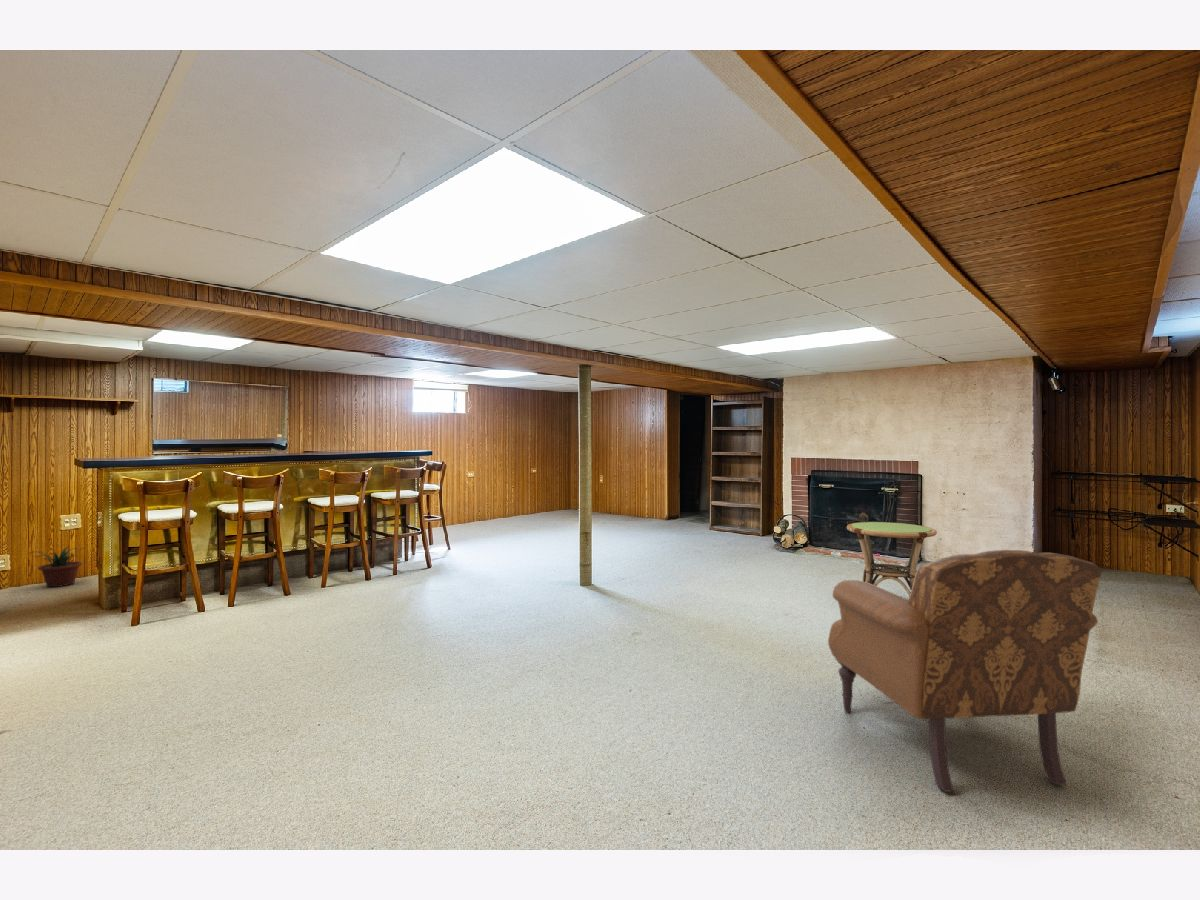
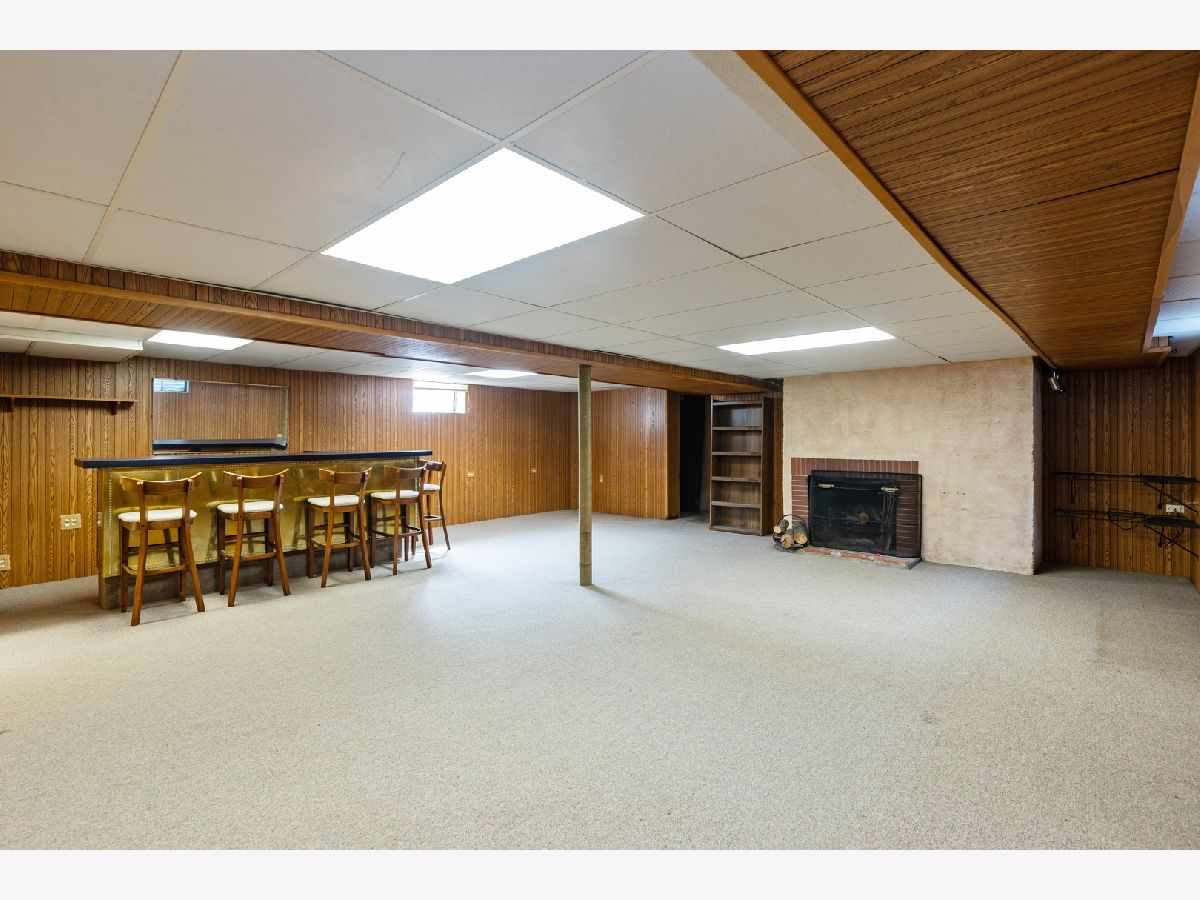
- potted plant (58, 566)
- armchair (944, 639)
- side table (890, 567)
